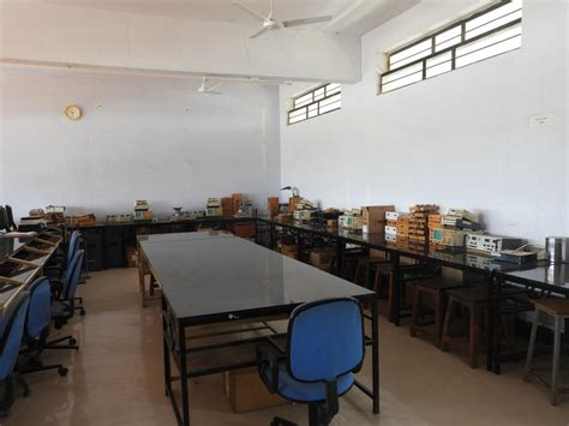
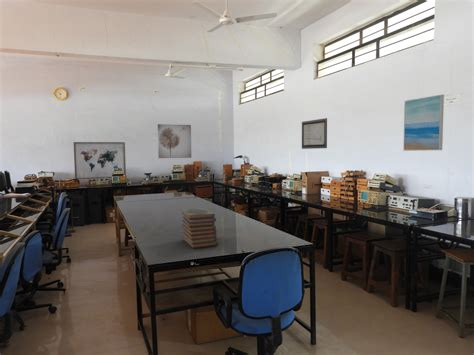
+ wall art (174, 141)
+ wall art (100, 160)
+ wall art (313, 134)
+ wall art (422, 124)
+ book stack (198, 227)
